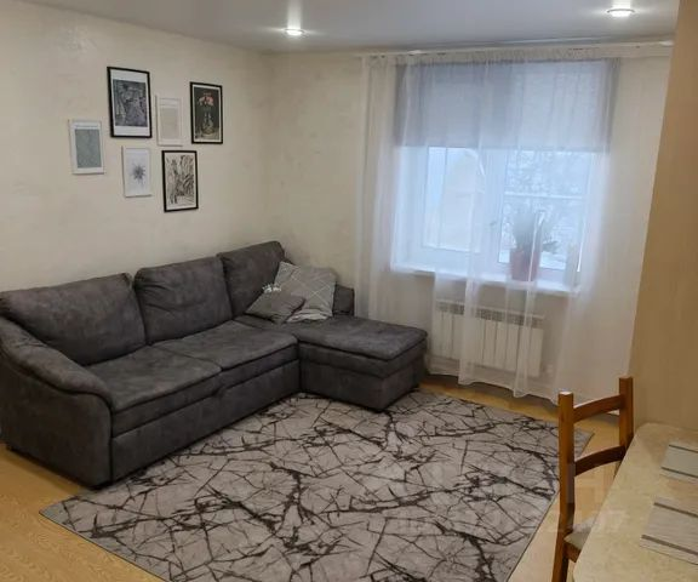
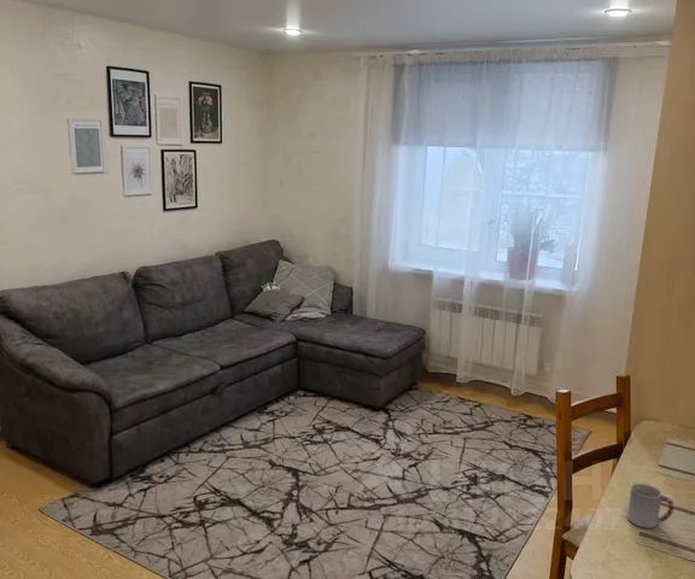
+ cup (650, 507)
